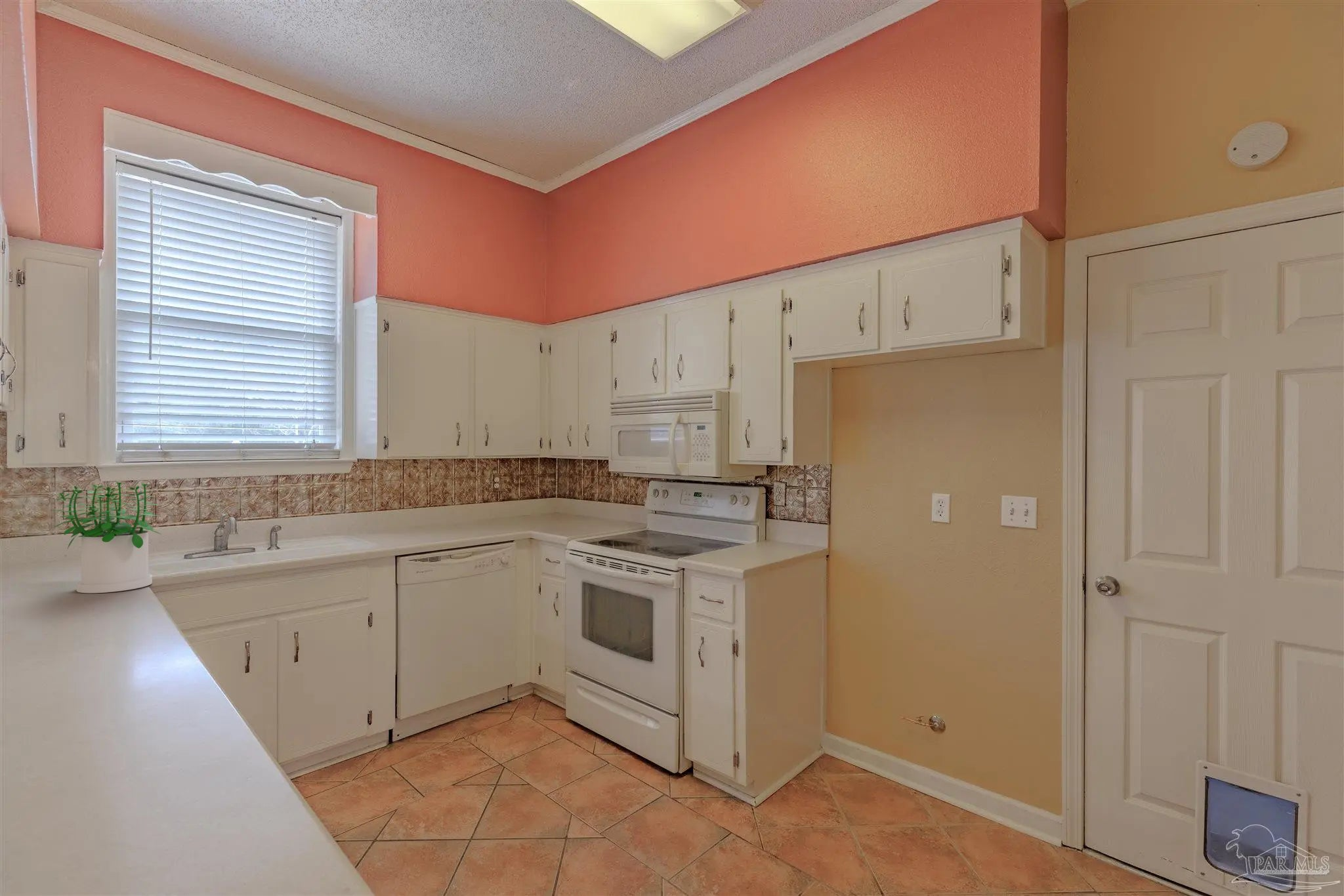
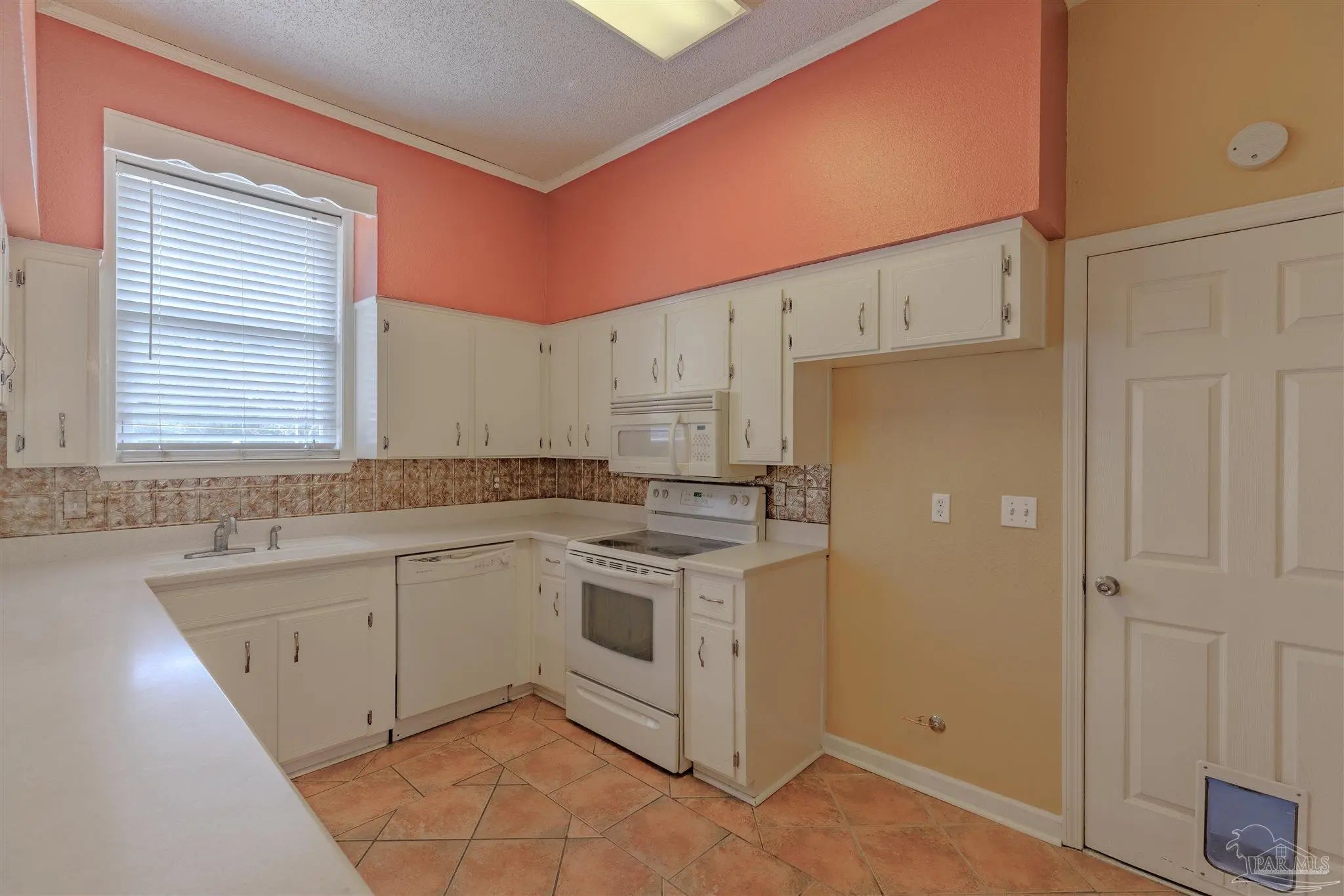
- potted plant (110, 535)
